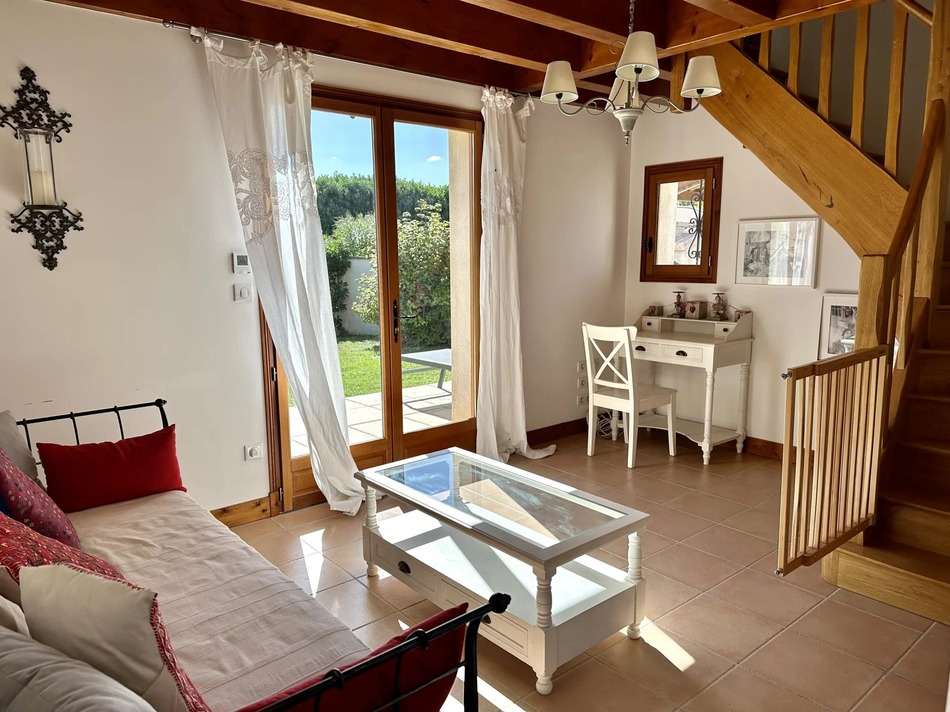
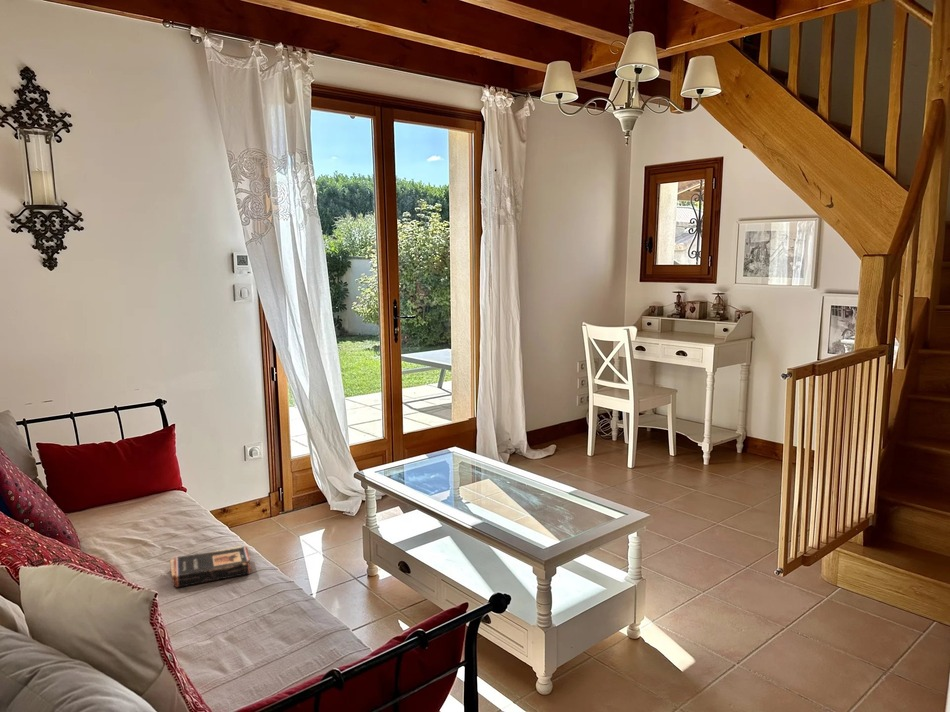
+ book (210, 563)
